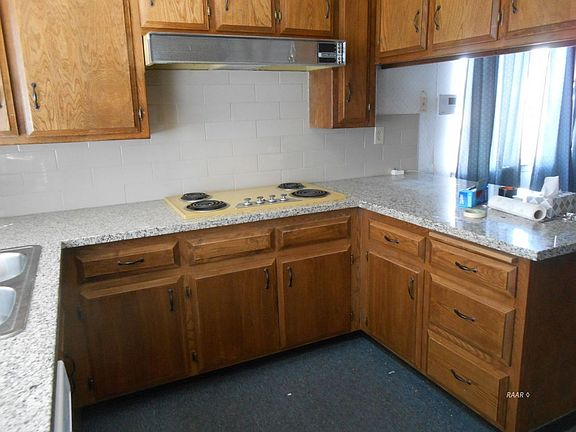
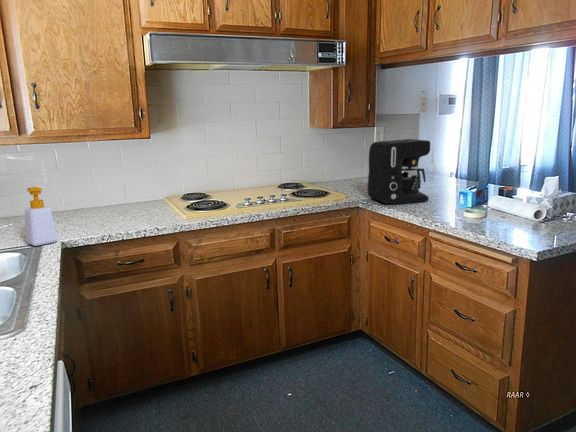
+ soap bottle (36, 214)
+ coffee maker (401, 170)
